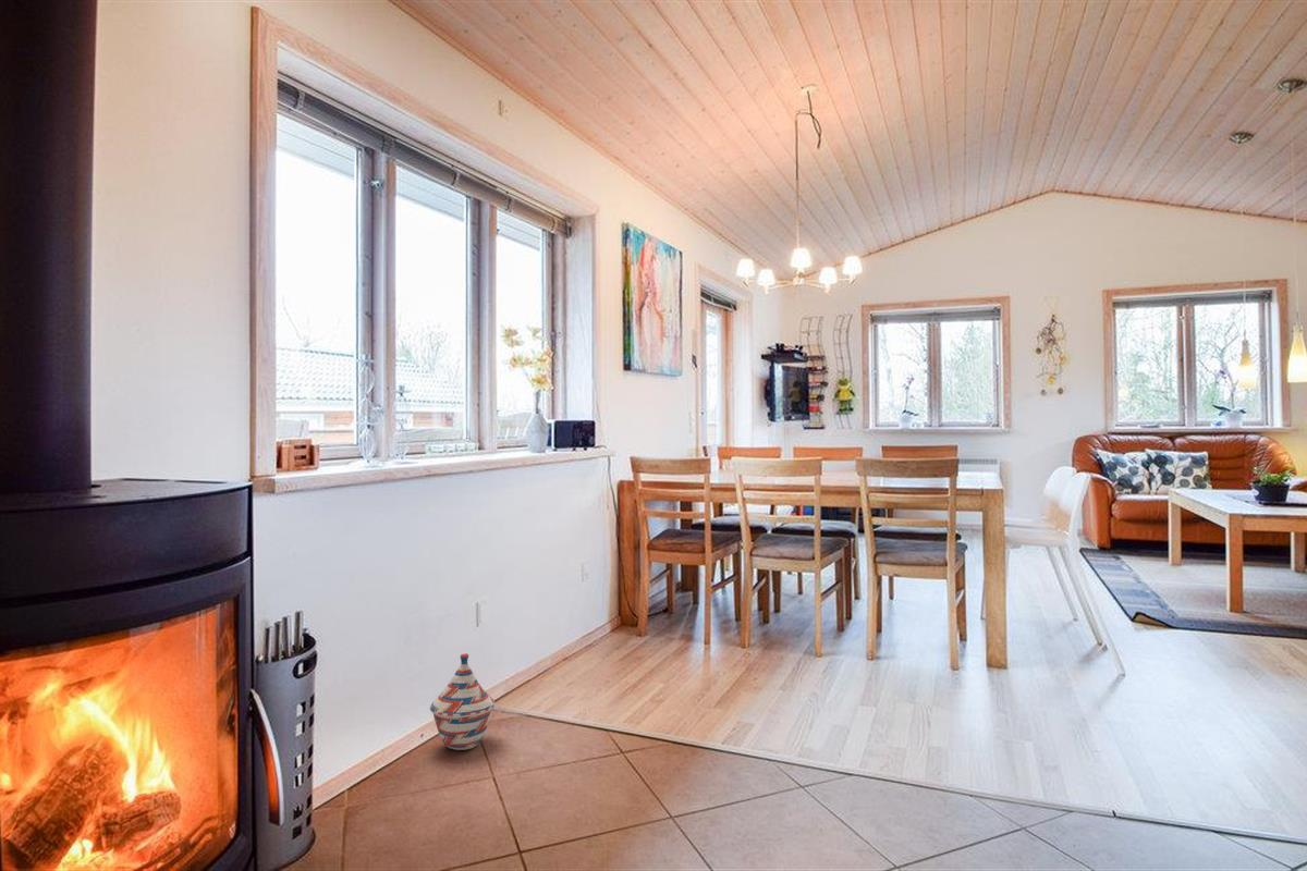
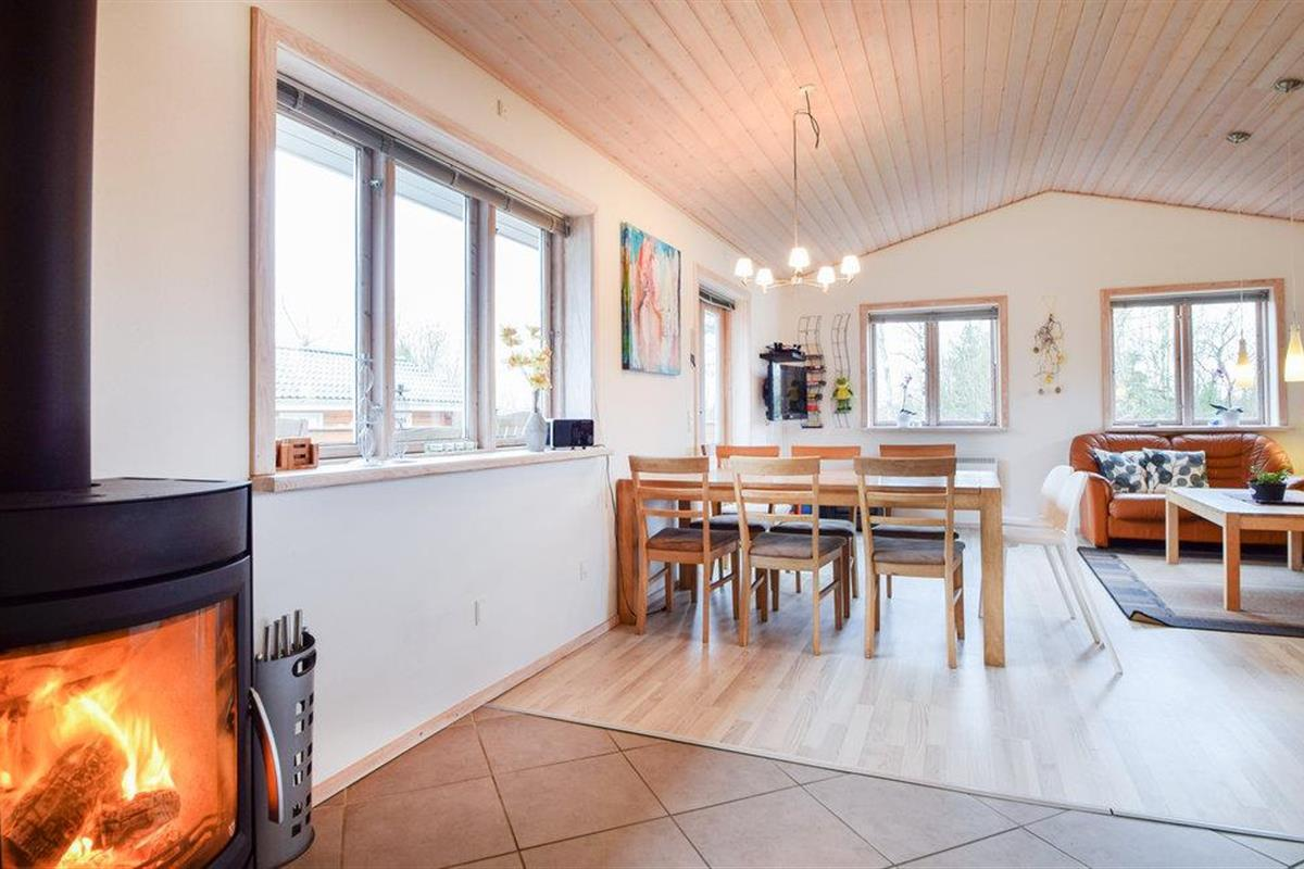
- woven basket (463, 699)
